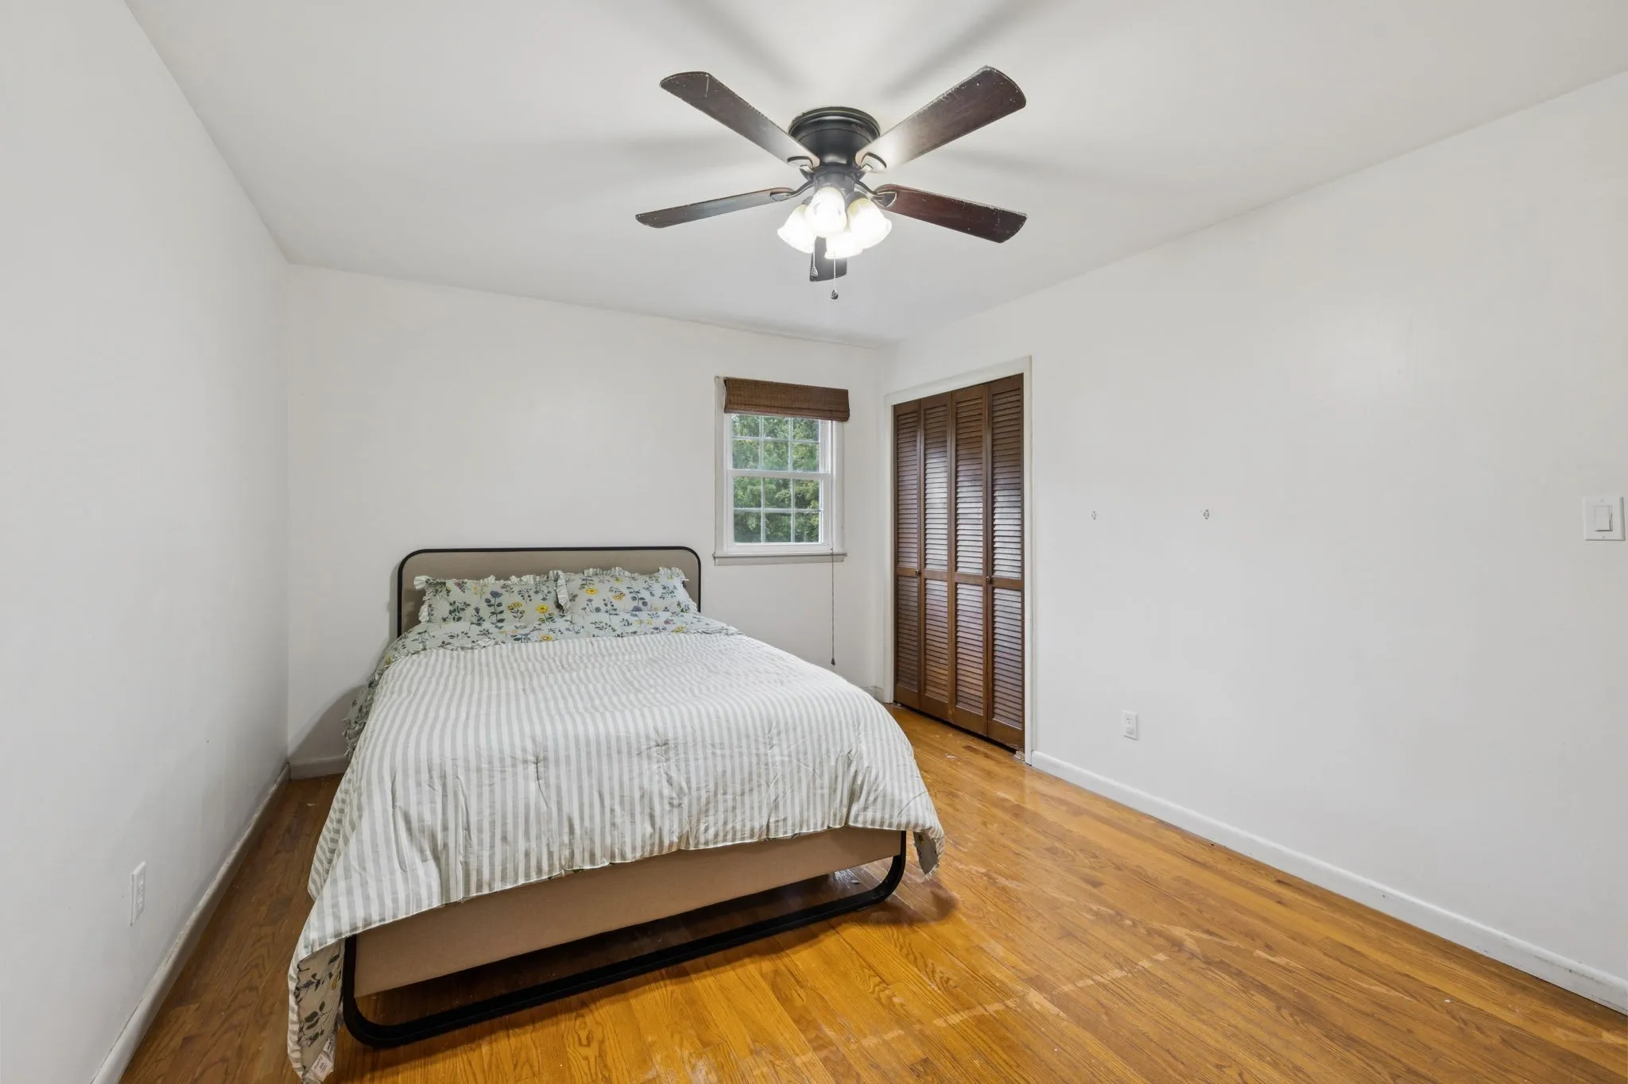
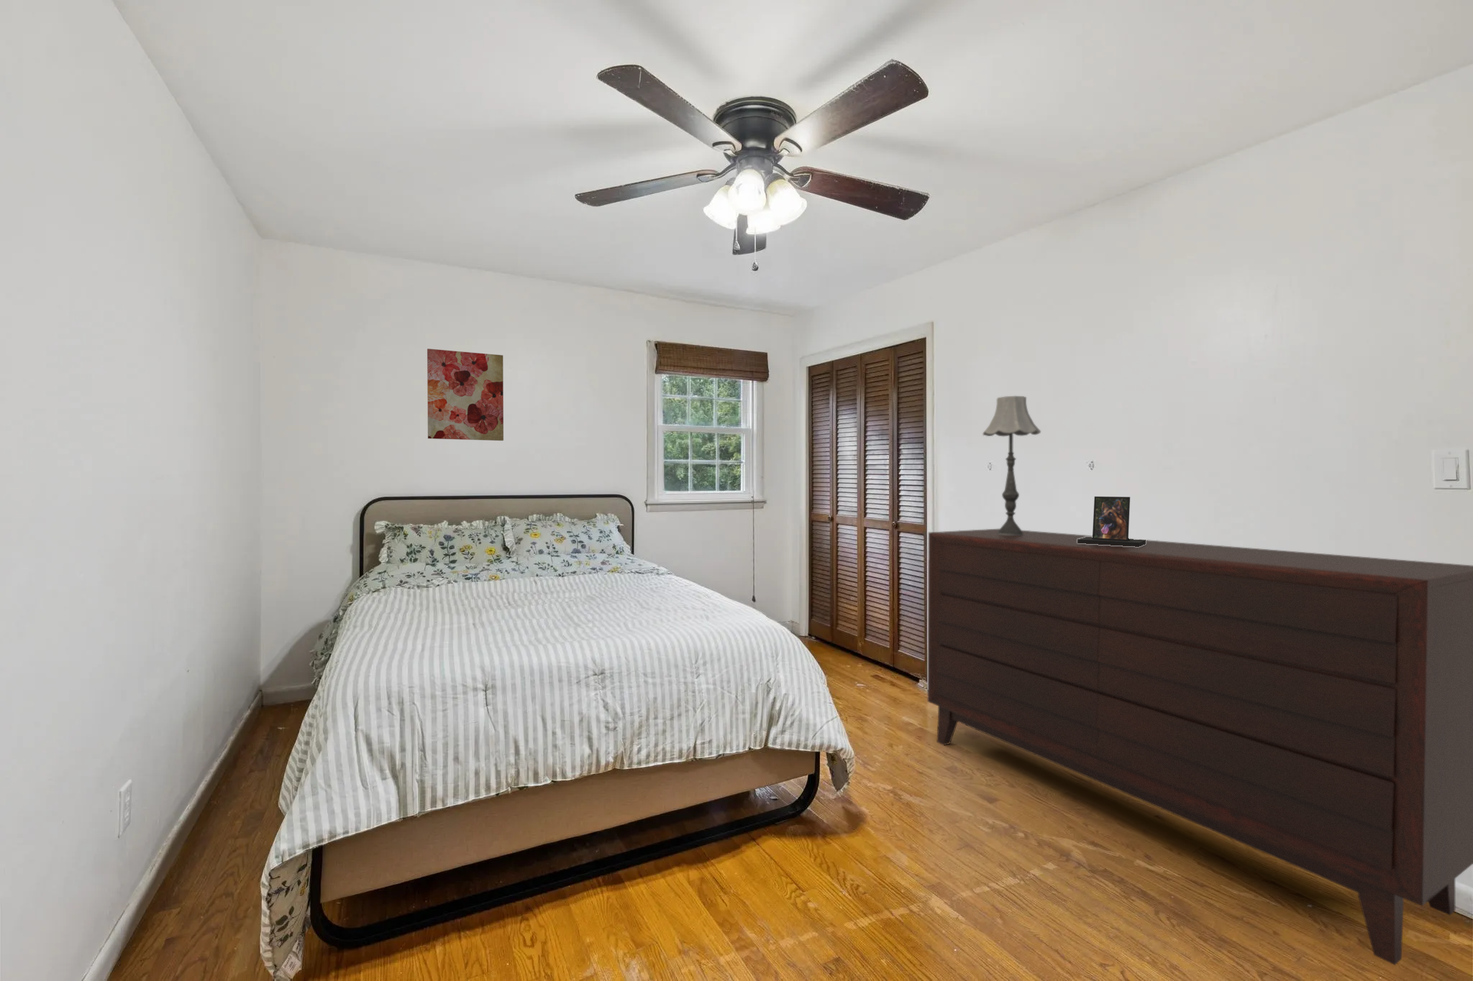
+ dresser (1138, 677)
+ table lamp (1011, 465)
+ photo frame (1112, 520)
+ wall art (467, 396)
